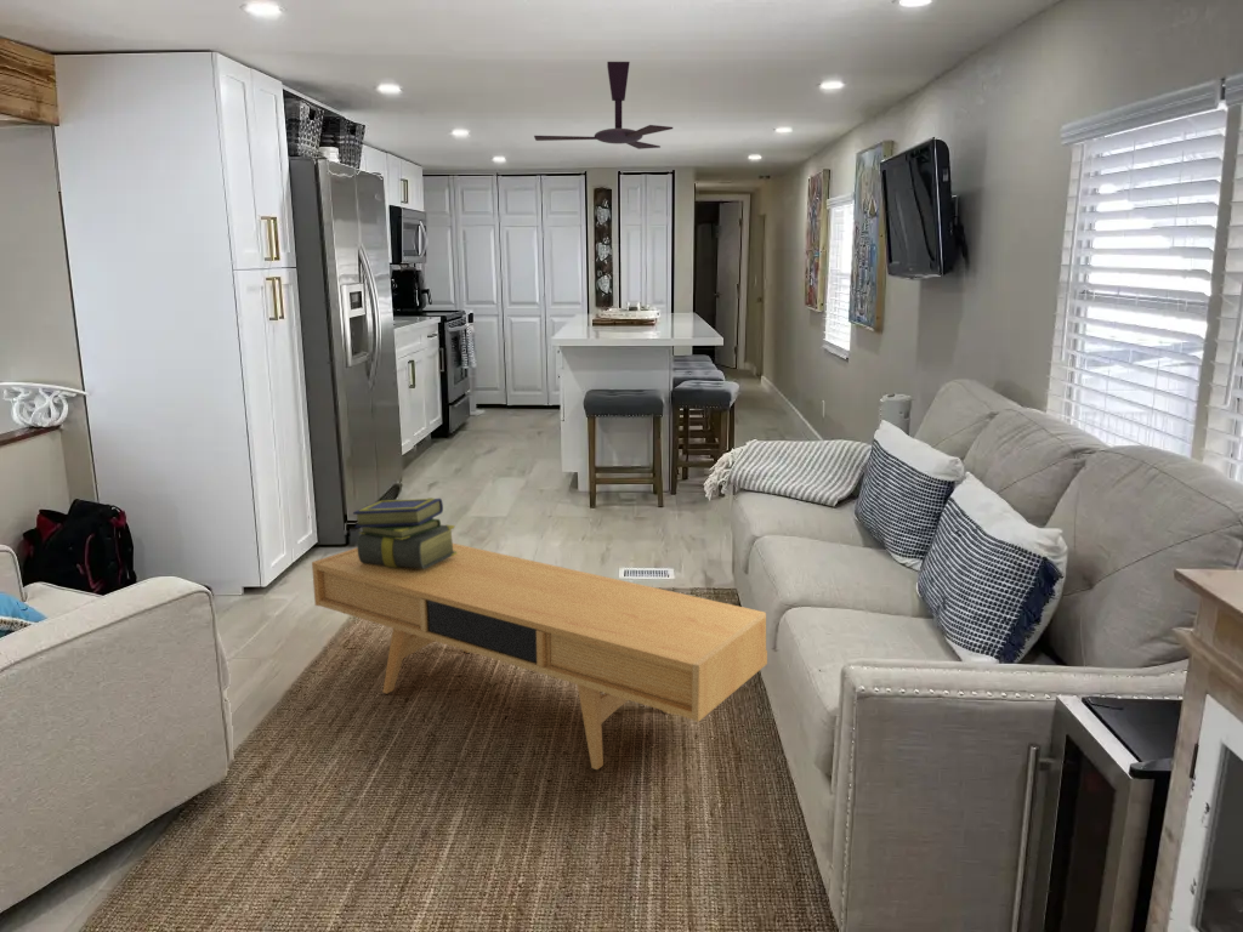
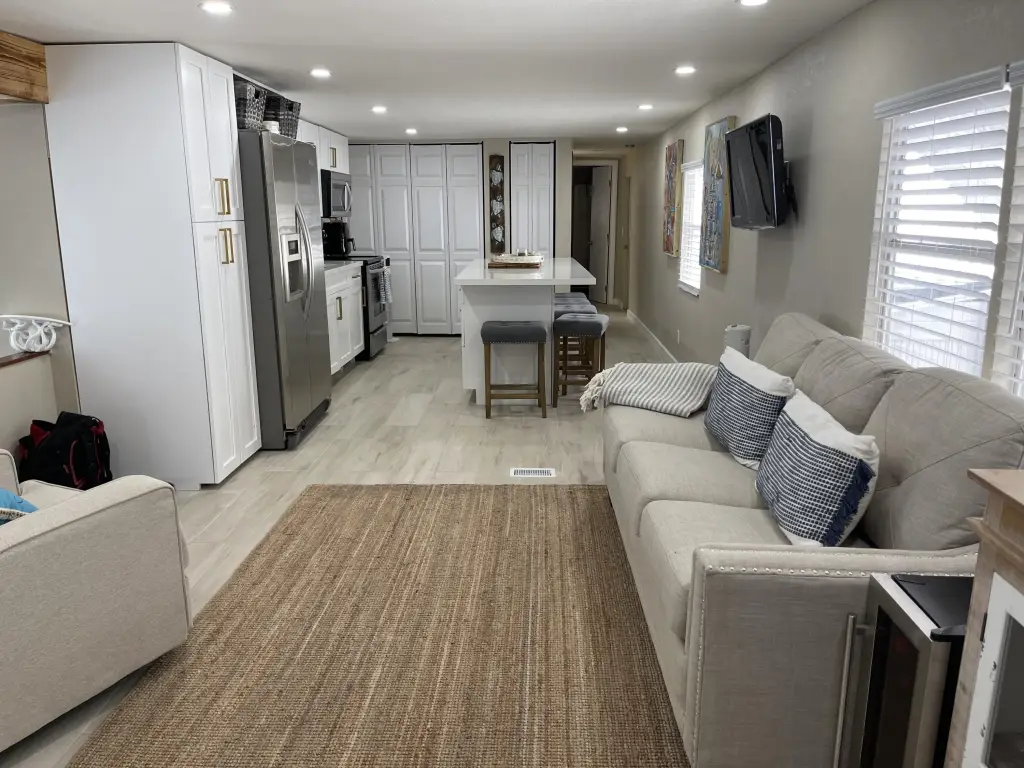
- ceiling fan (612, 100)
- tv console (524, 643)
- stack of books (402, 529)
